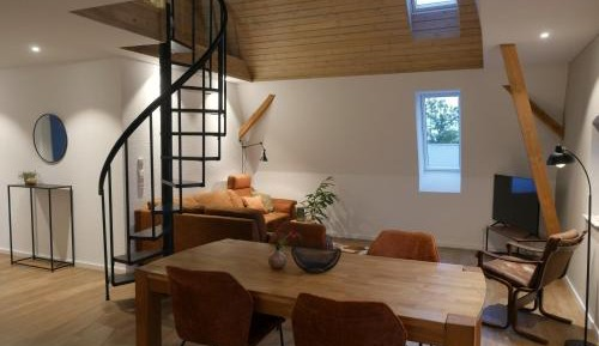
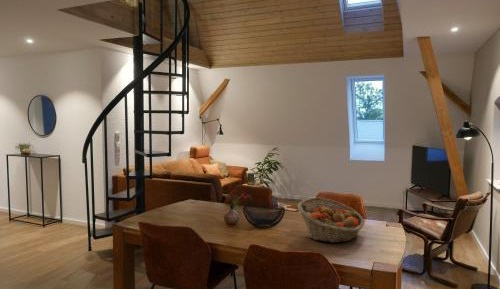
+ fruit basket (330, 218)
